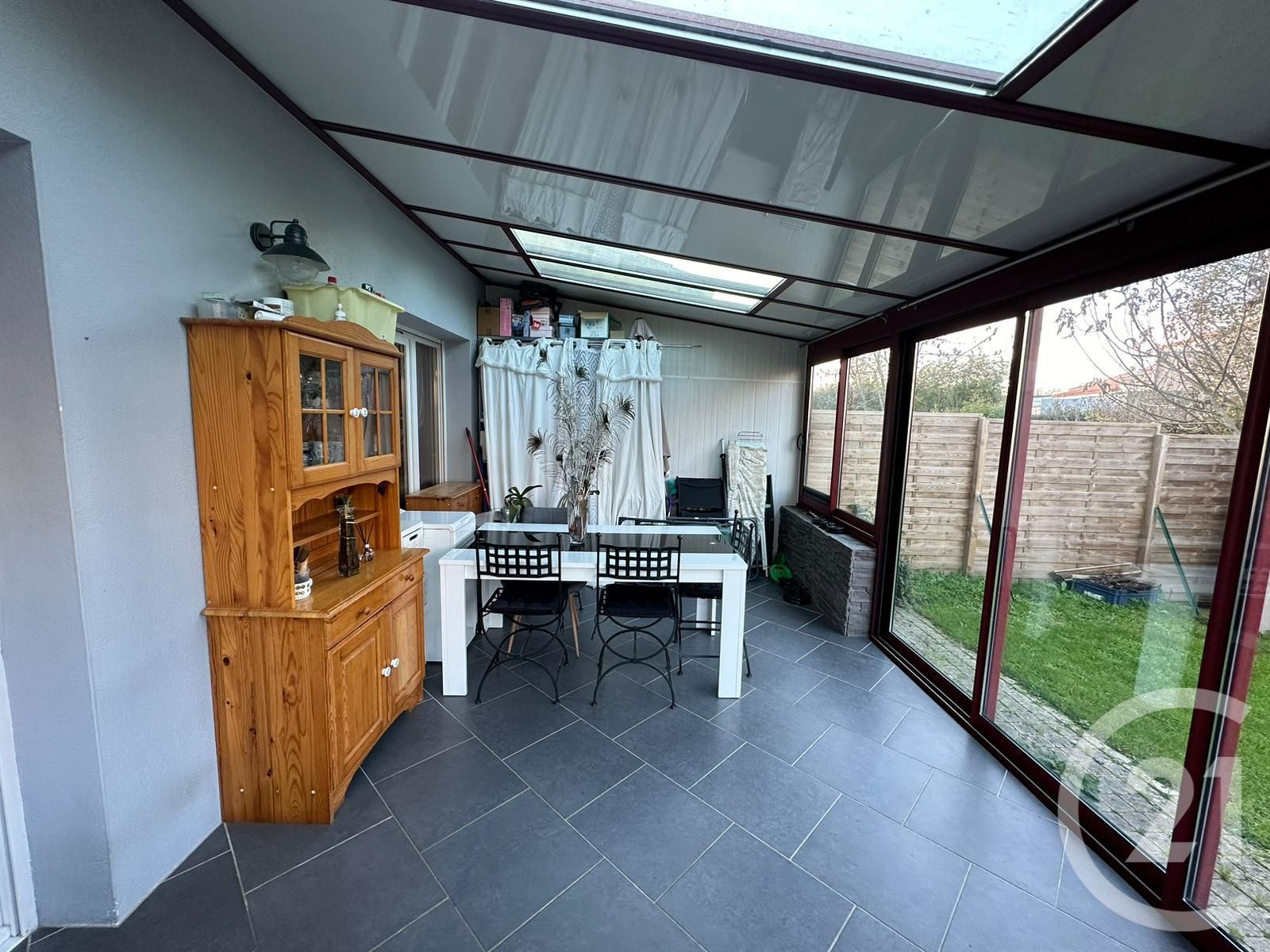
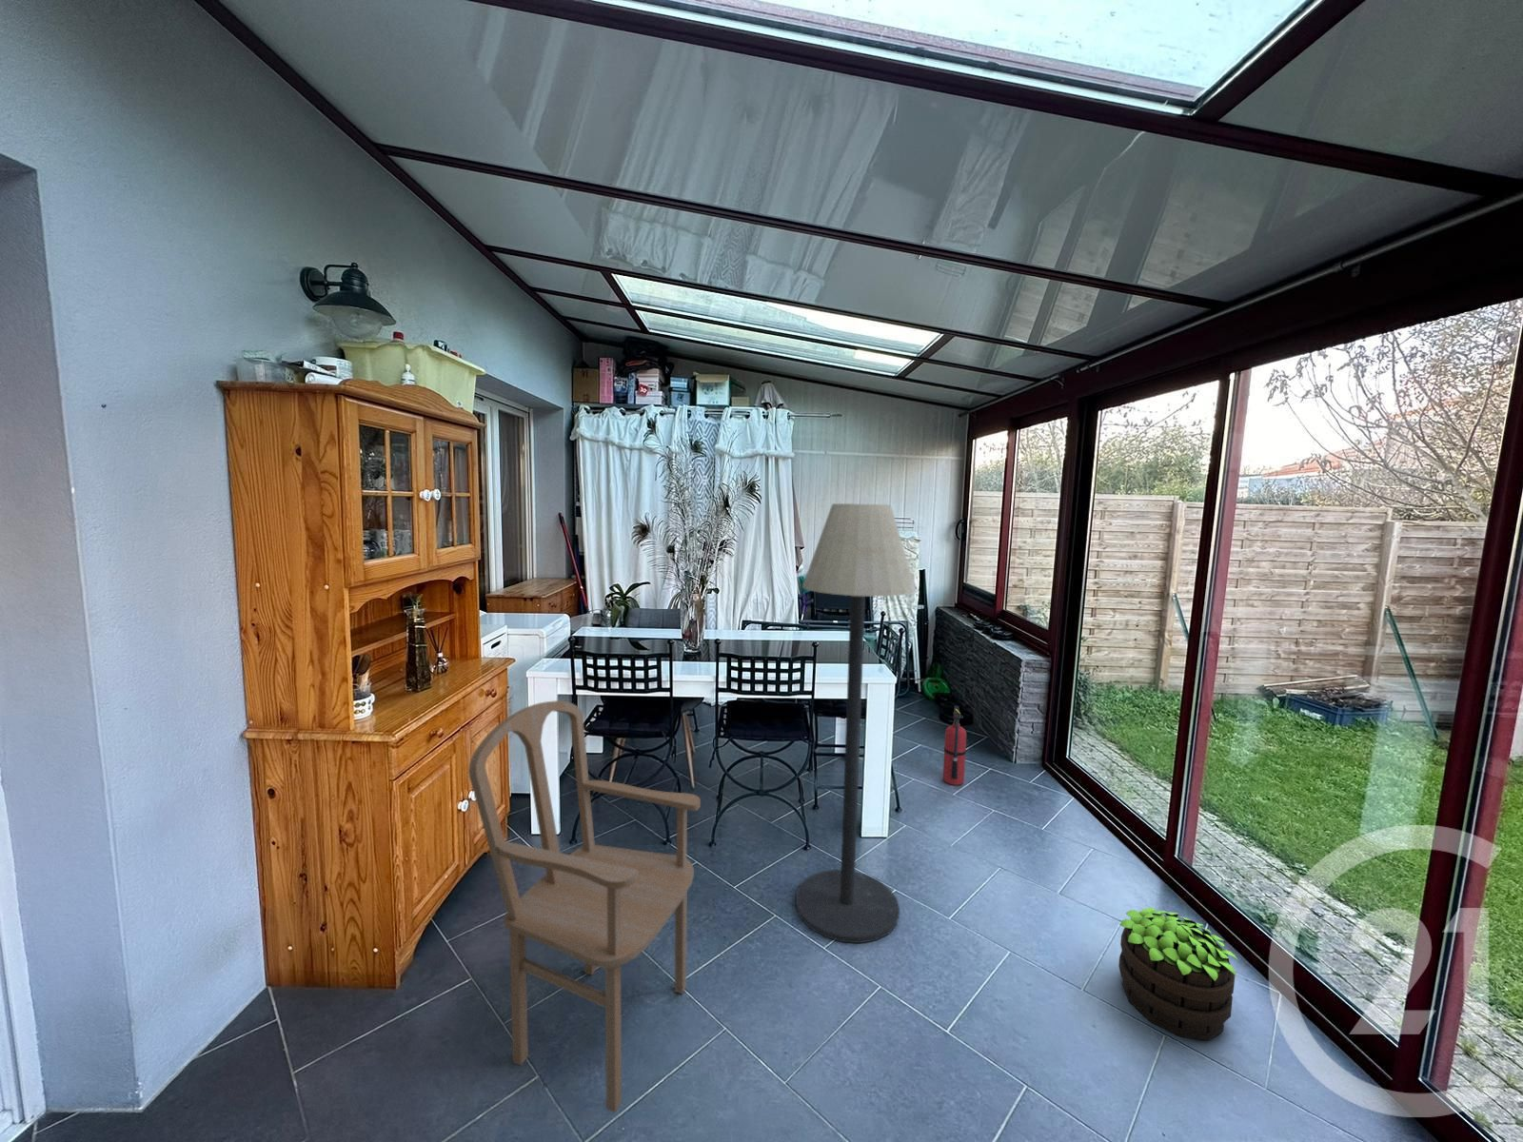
+ armchair (595, 873)
+ floor lamp (853, 711)
+ potted plant (1174, 964)
+ fire extinguisher (955, 746)
